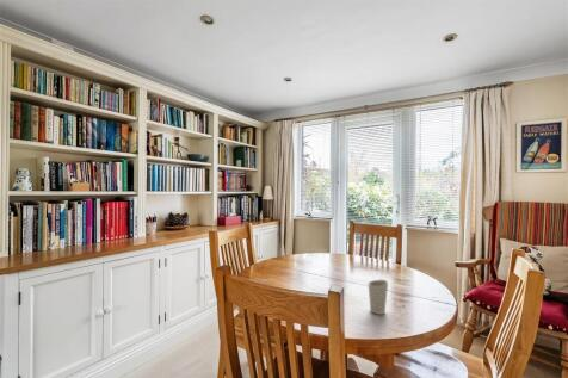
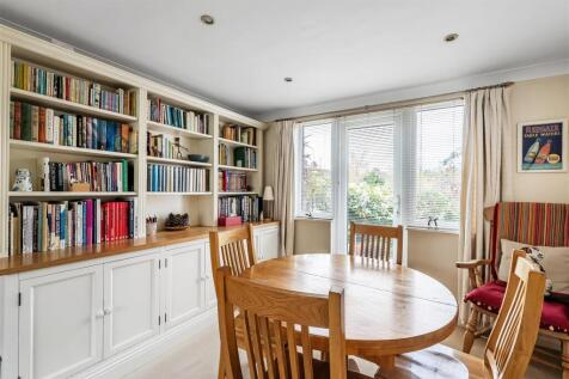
- cup (377, 296)
